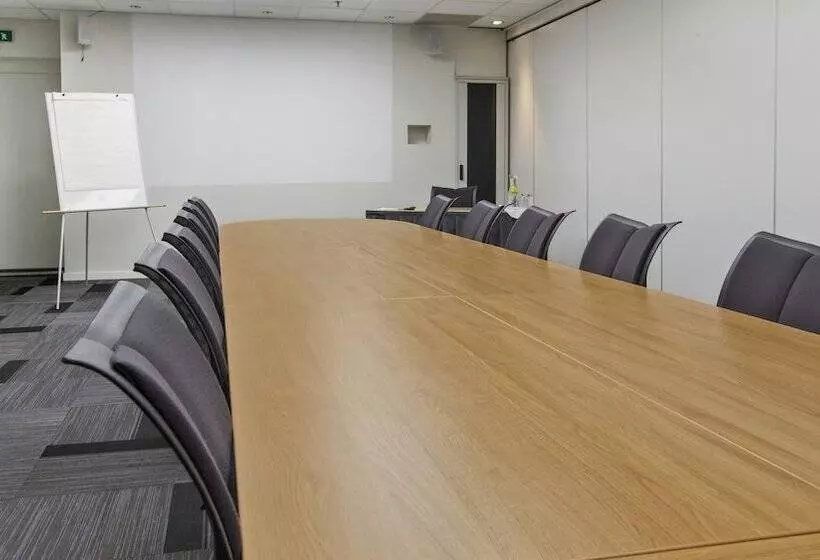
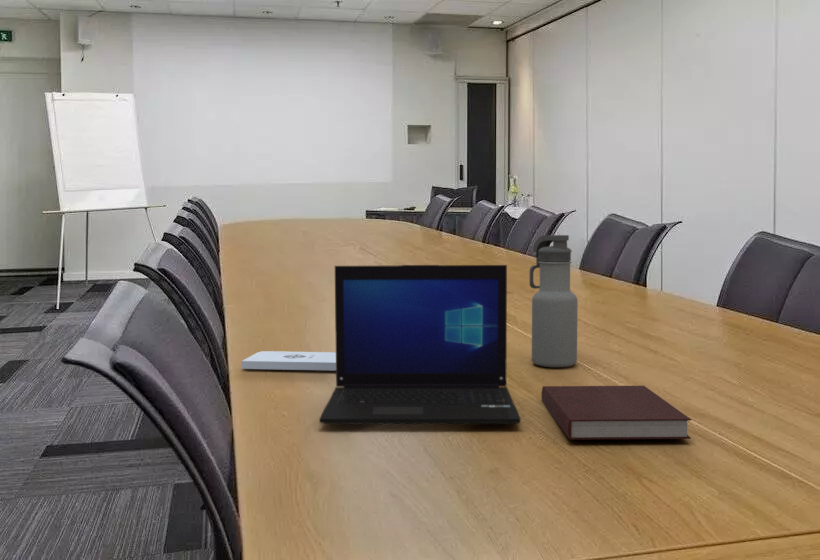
+ water bottle (554, 299)
+ laptop (420, 339)
+ notebook (609, 410)
+ notepad (297, 360)
